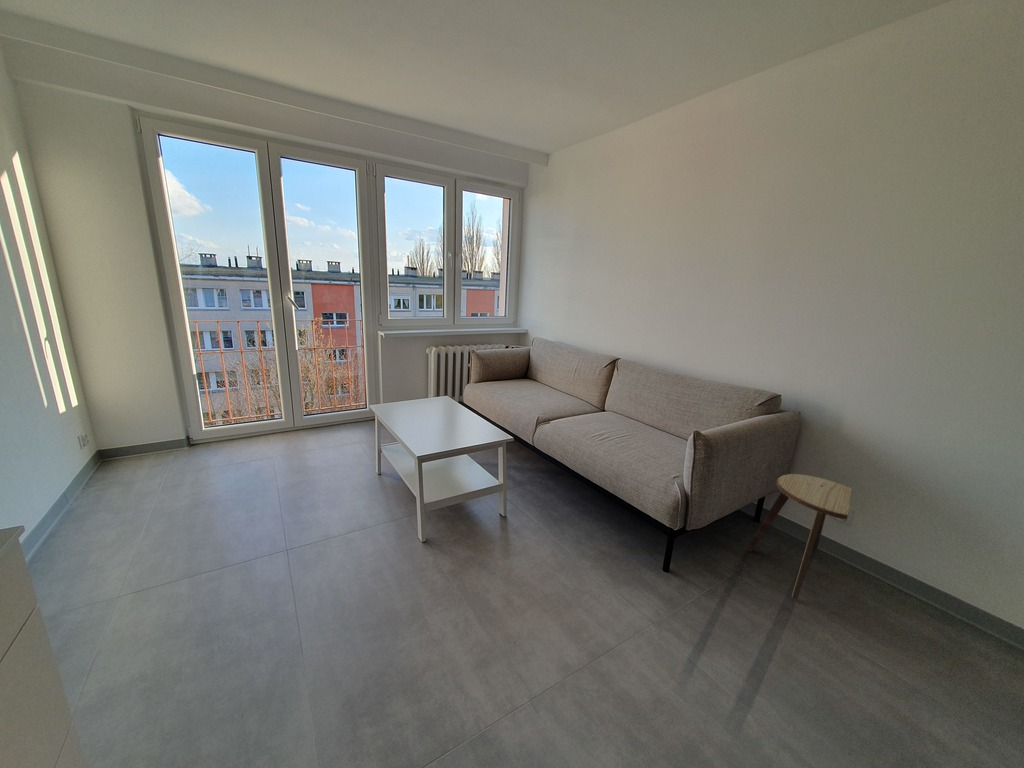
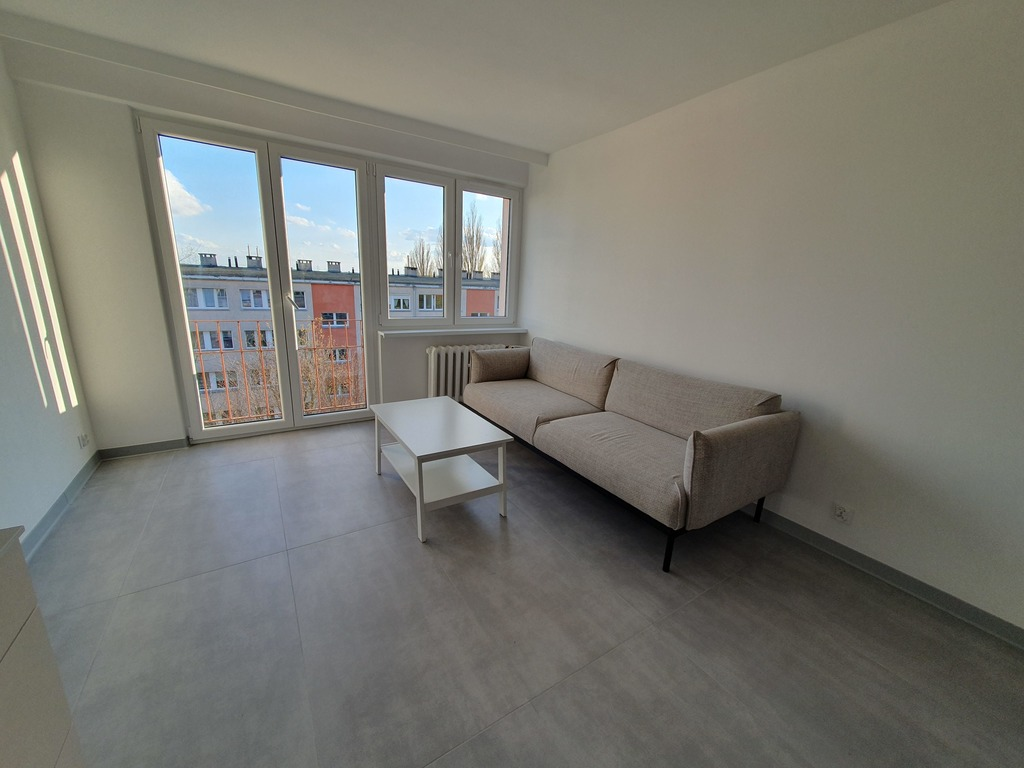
- stool (811, 528)
